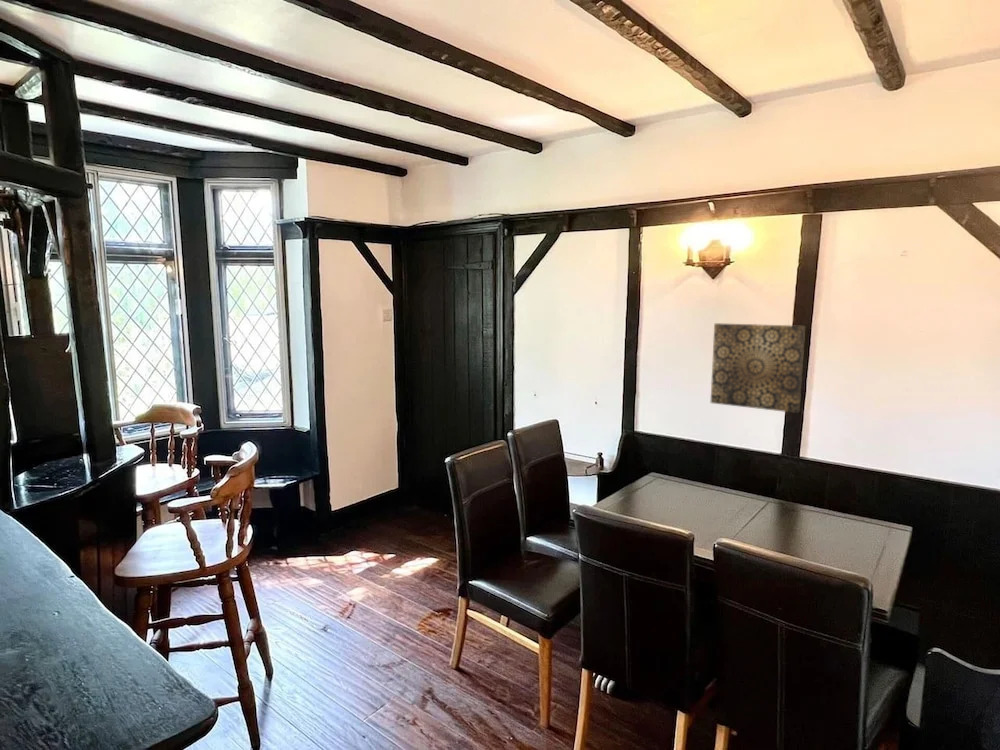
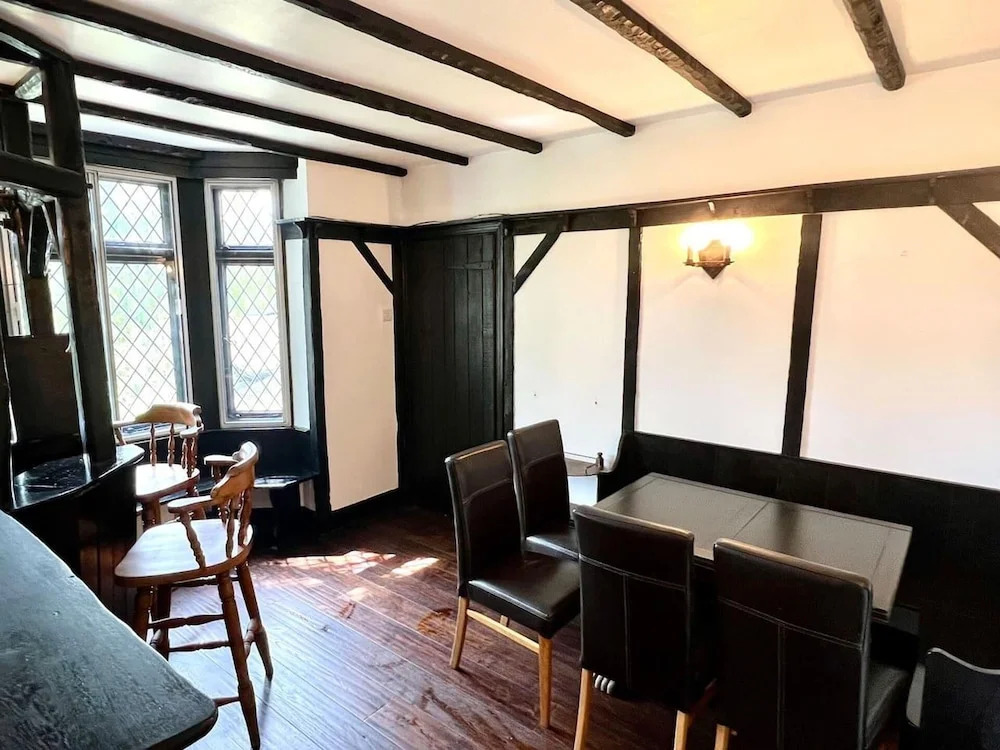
- wall art (755, 366)
